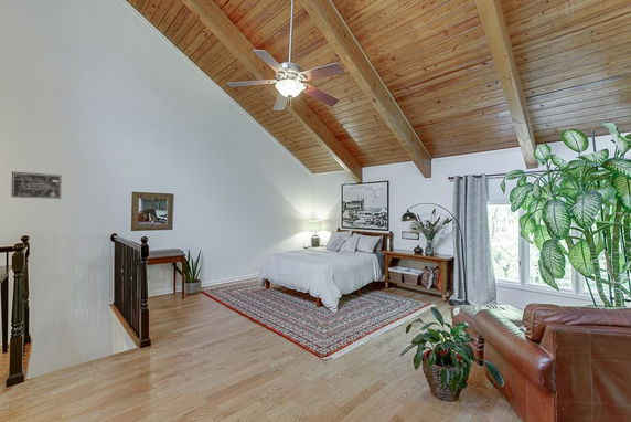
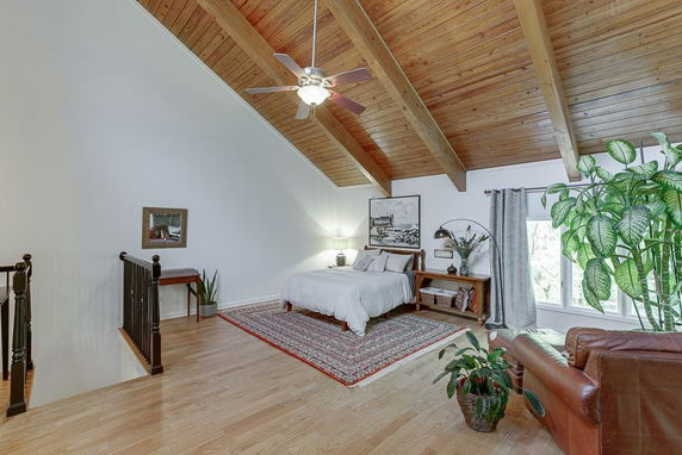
- wall art (36, 186)
